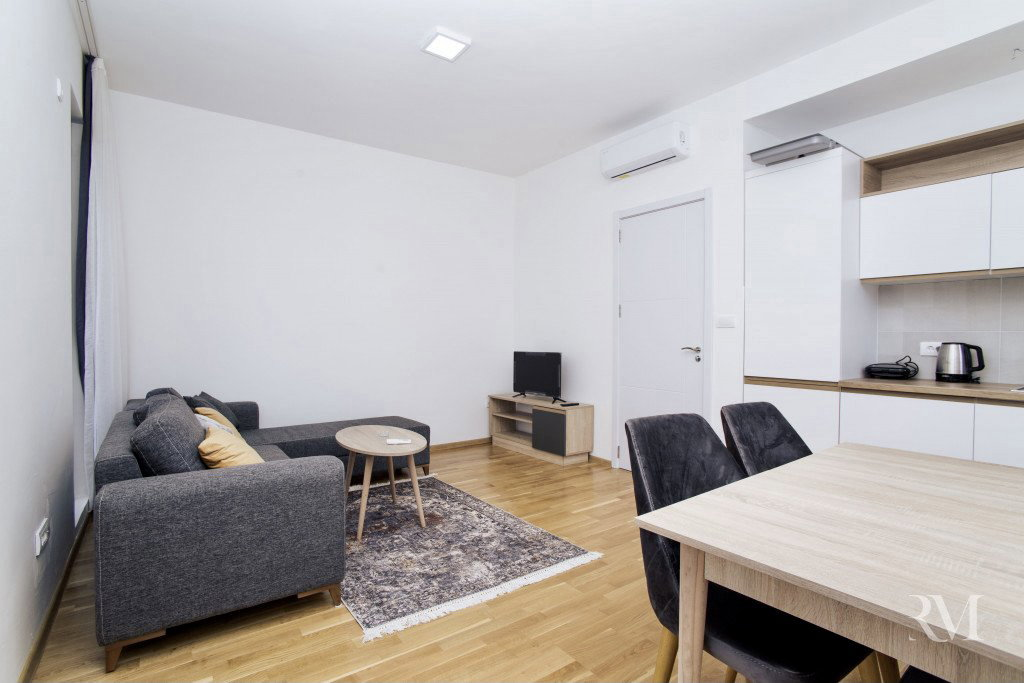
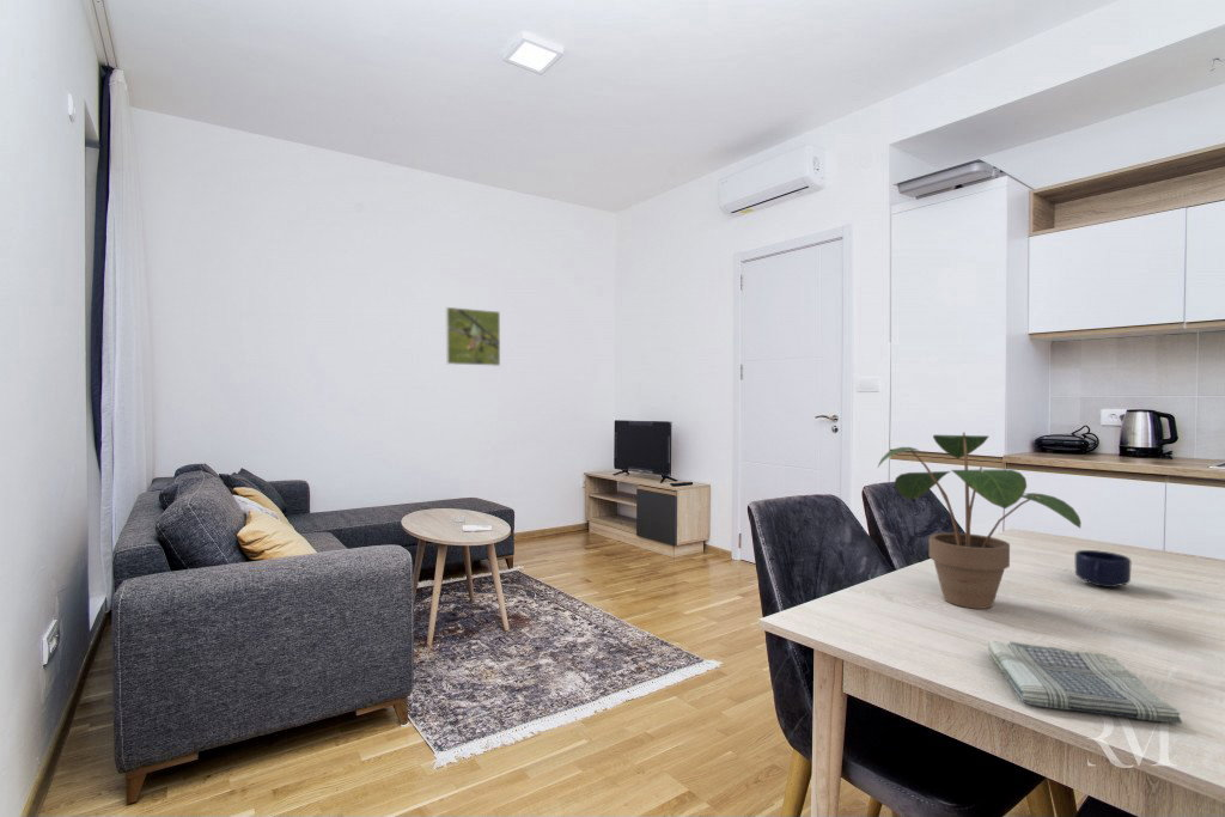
+ potted plant (969, 518)
+ mug (1101, 571)
+ dish towel (1071, 673)
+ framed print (473, 336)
